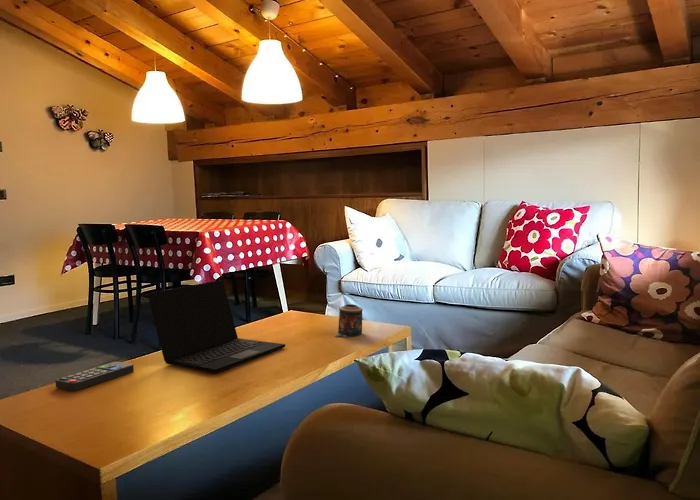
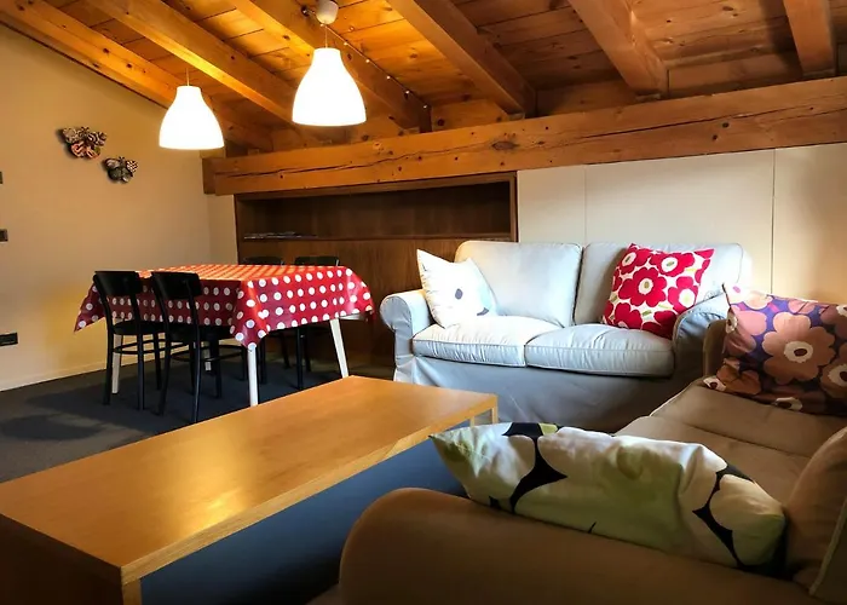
- remote control (96, 374)
- laptop (218, 321)
- candle (347, 319)
